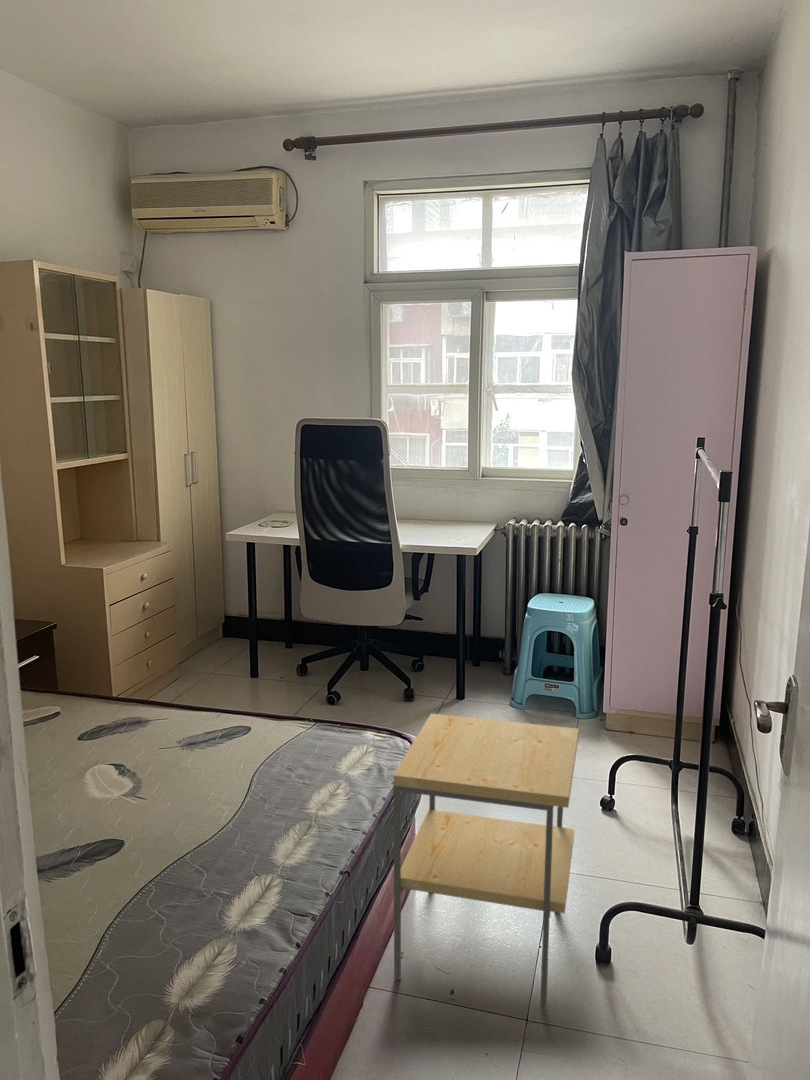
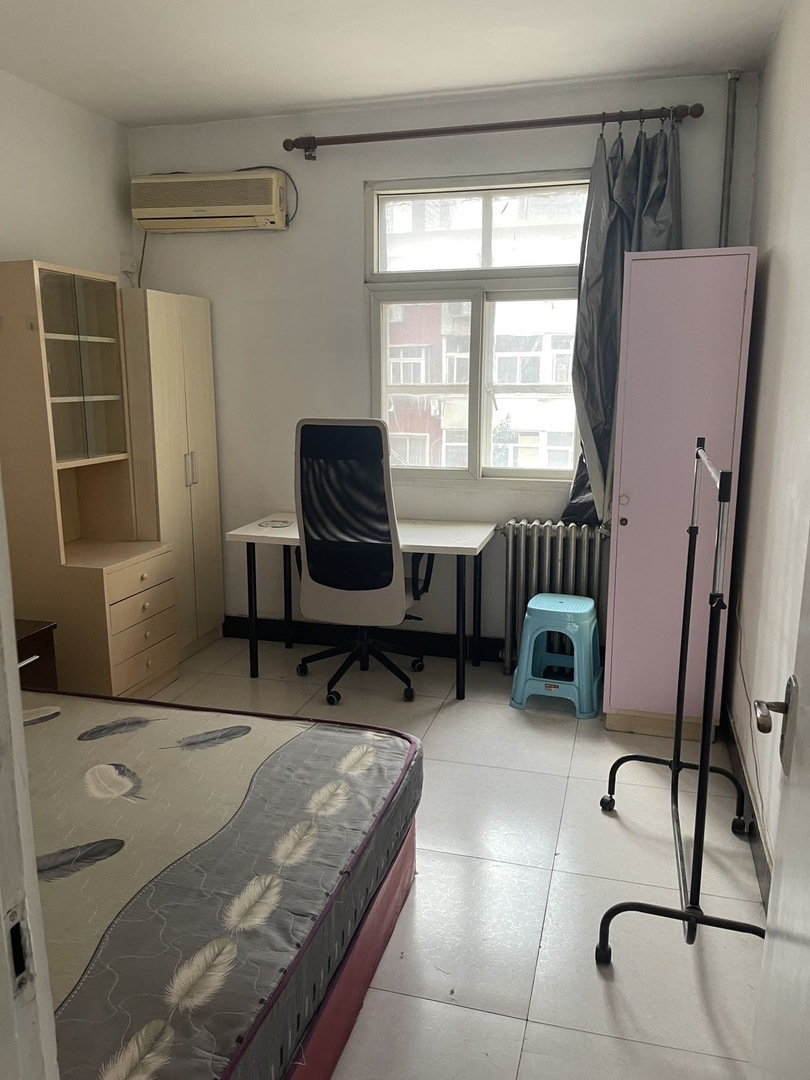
- side table (490, 848)
